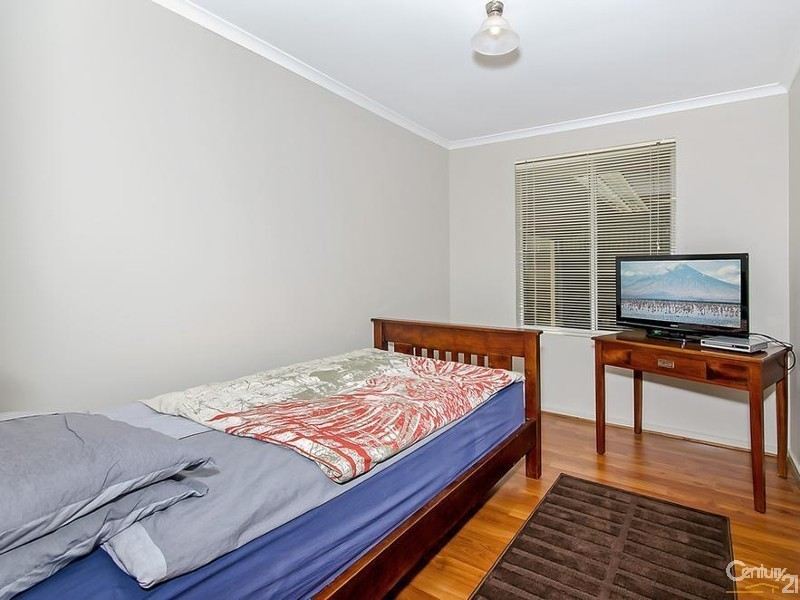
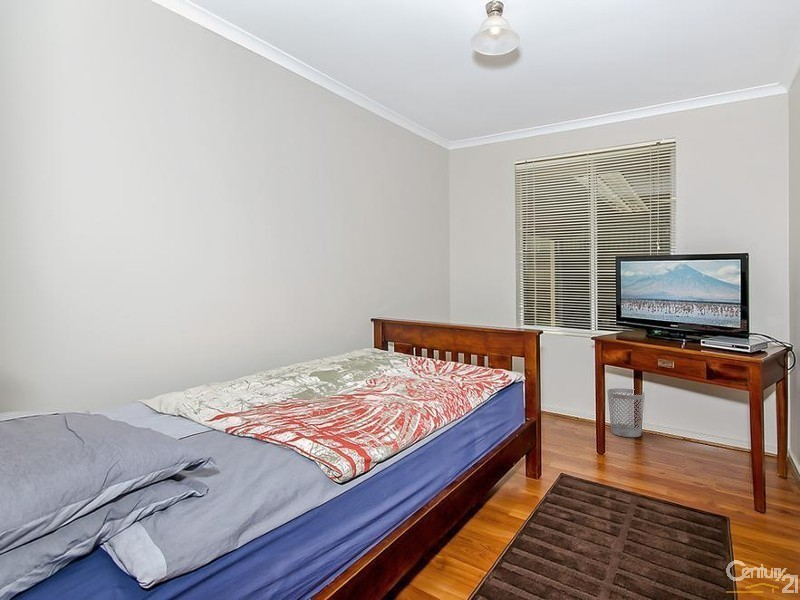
+ wastebasket (626, 412)
